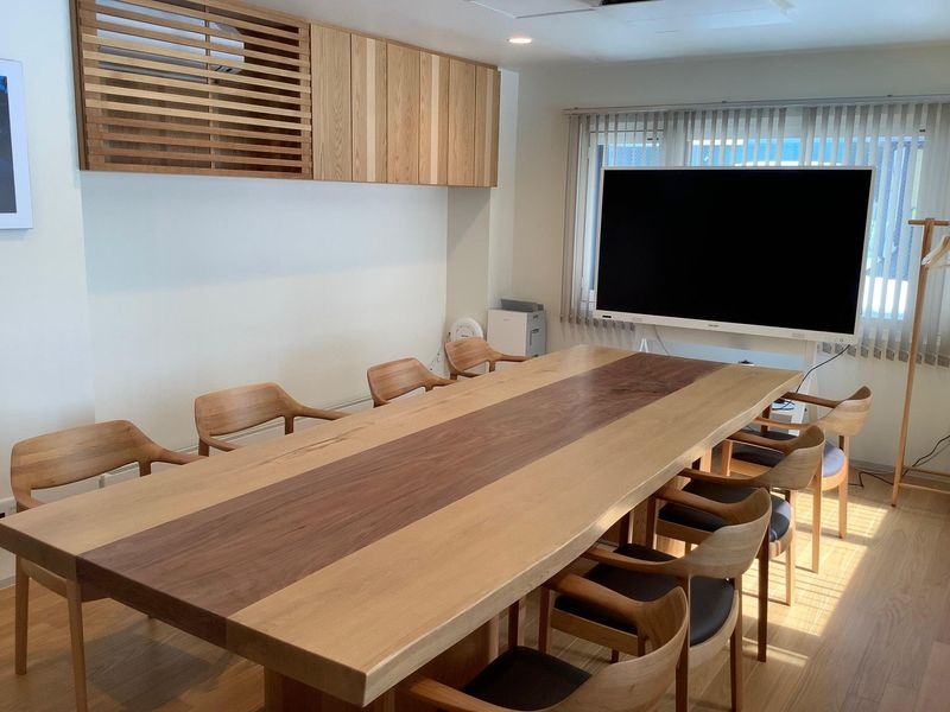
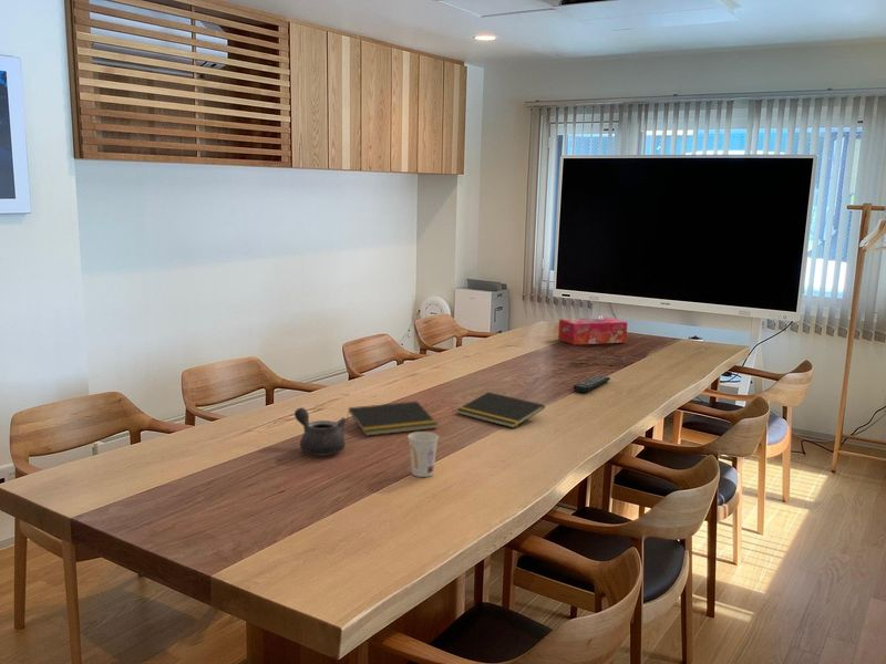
+ remote control (591, 383)
+ tissue box (593, 330)
+ notepad (392, 417)
+ notepad (499, 408)
+ cup (422, 454)
+ teapot (318, 429)
